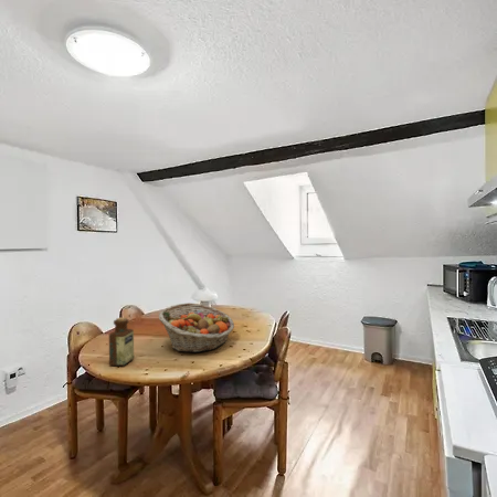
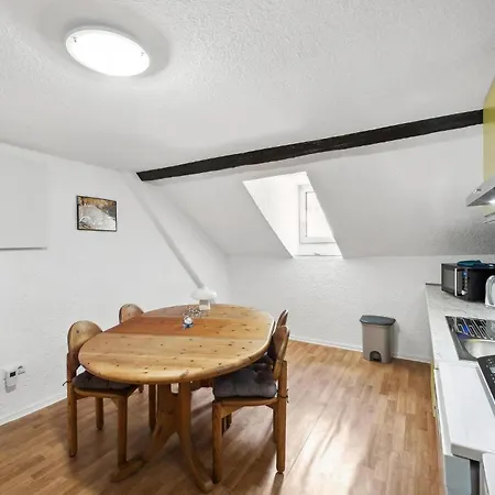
- bottle (121, 340)
- fruit basket (198, 325)
